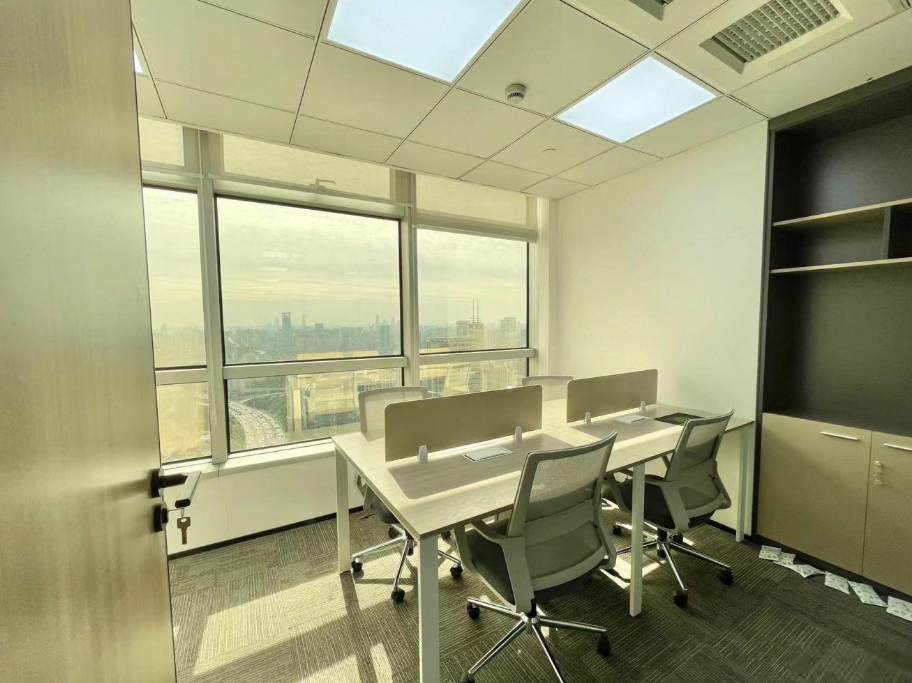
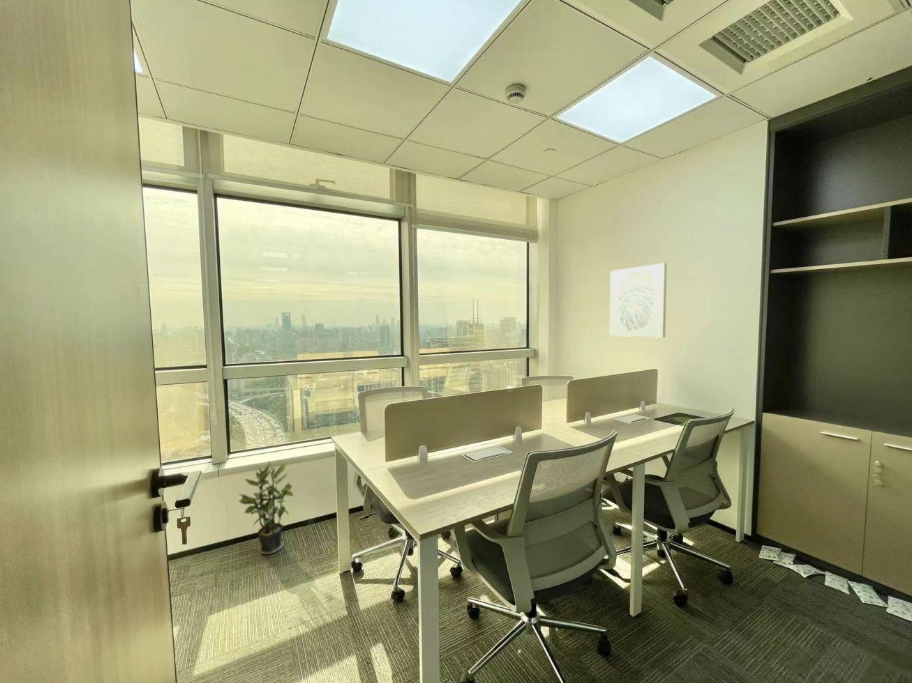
+ potted plant (266, 506)
+ wall art (636, 302)
